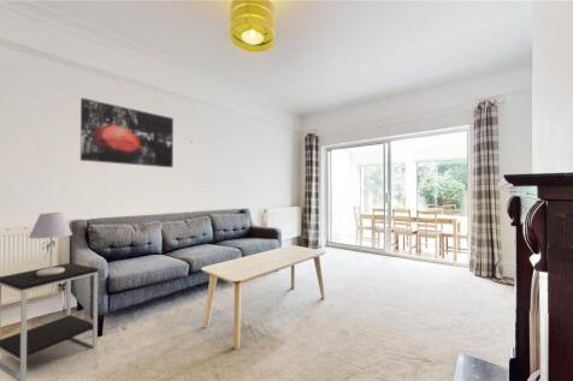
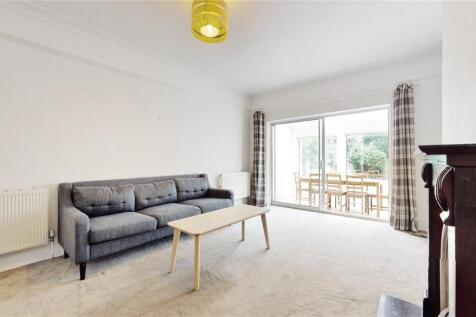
- table lamp (51, 243)
- side table (52, 321)
- wall art (131, 136)
